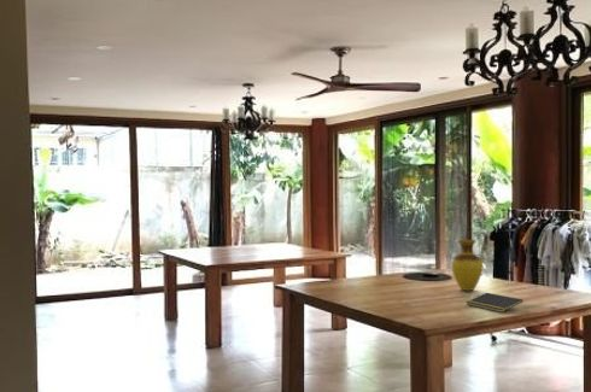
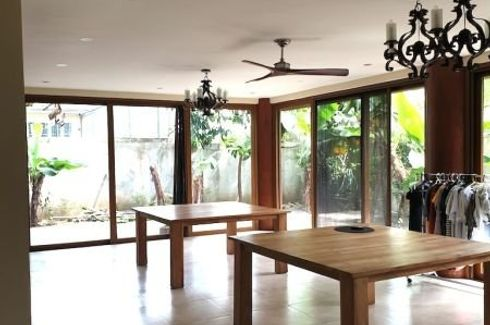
- notepad (493, 302)
- vase (467, 264)
